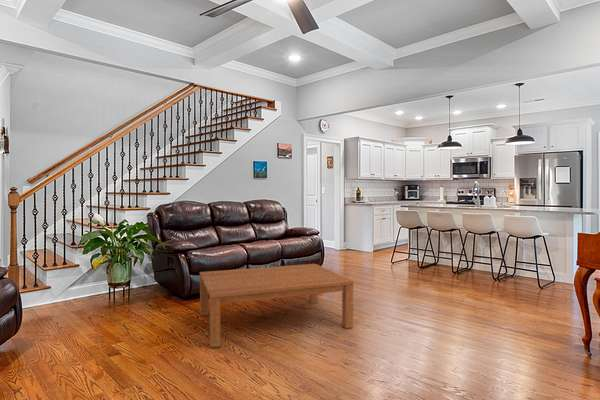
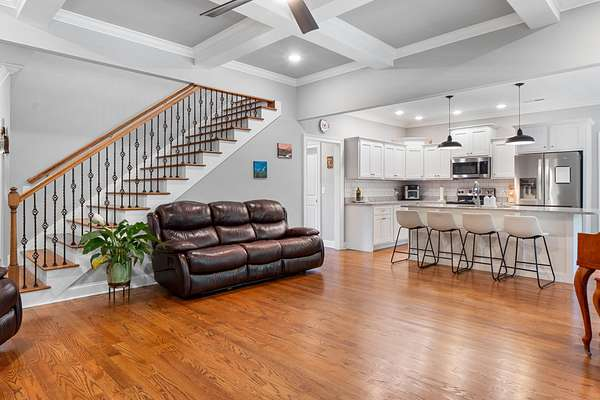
- coffee table (272, 297)
